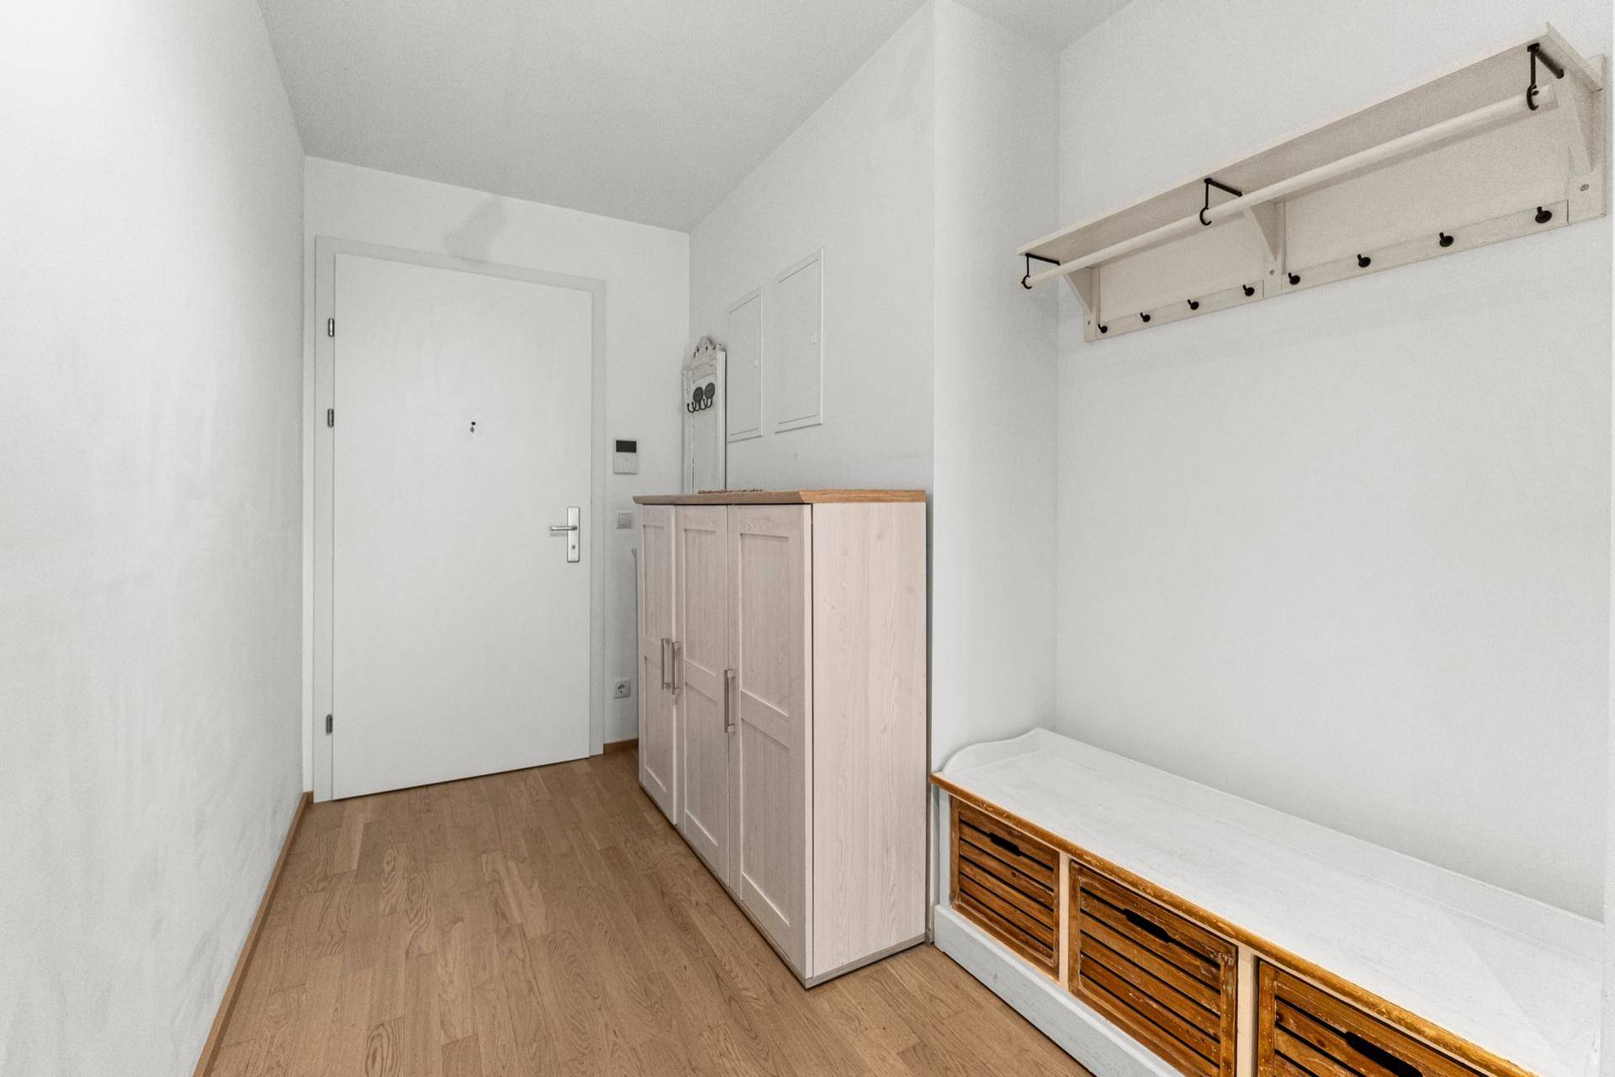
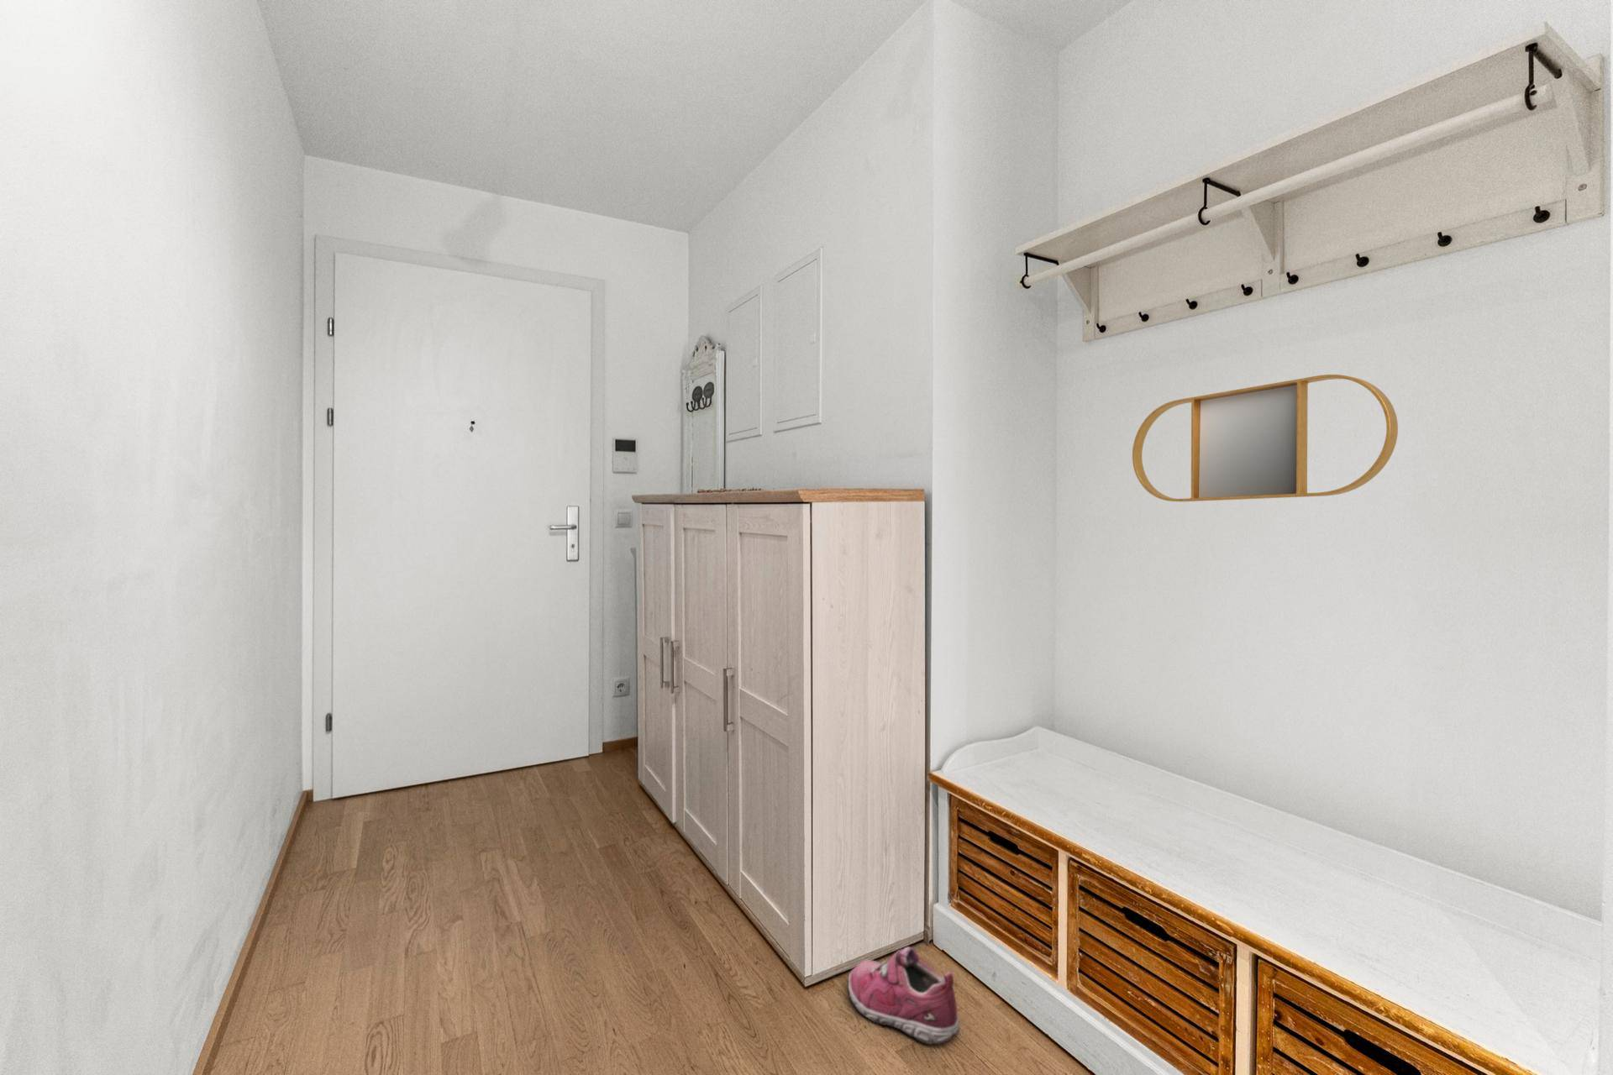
+ home mirror (1245, 444)
+ shoe (900, 981)
